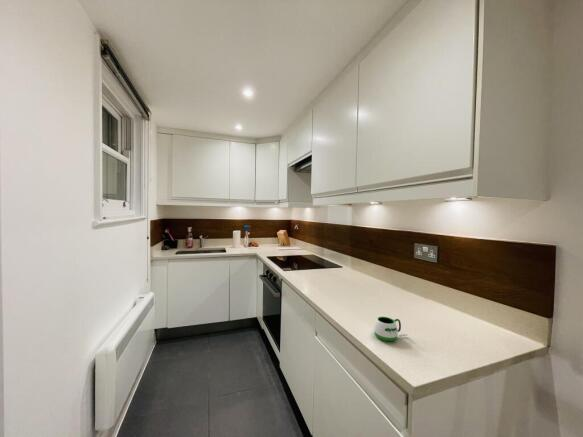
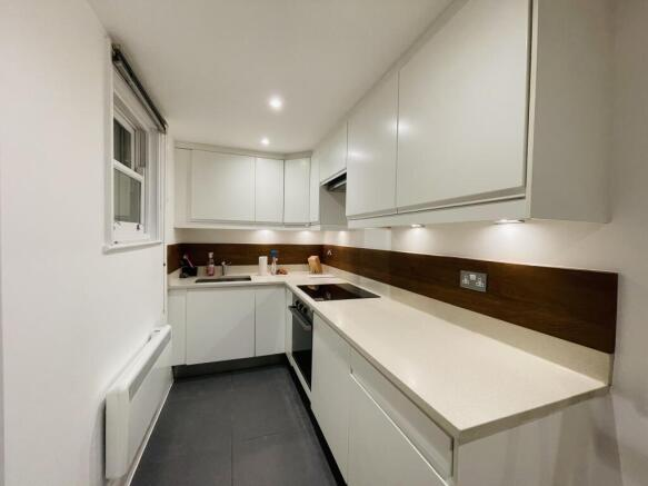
- mug (390, 327)
